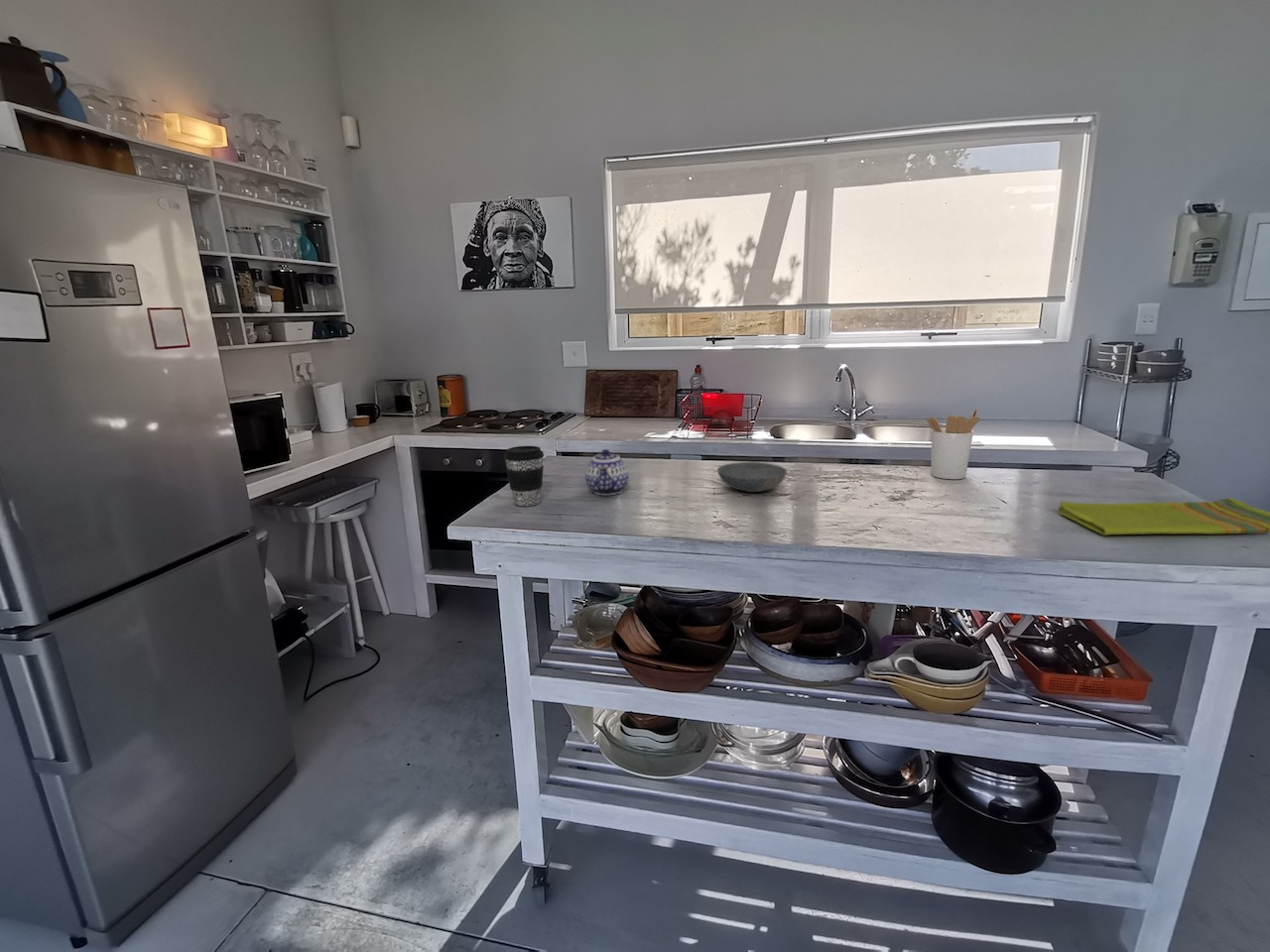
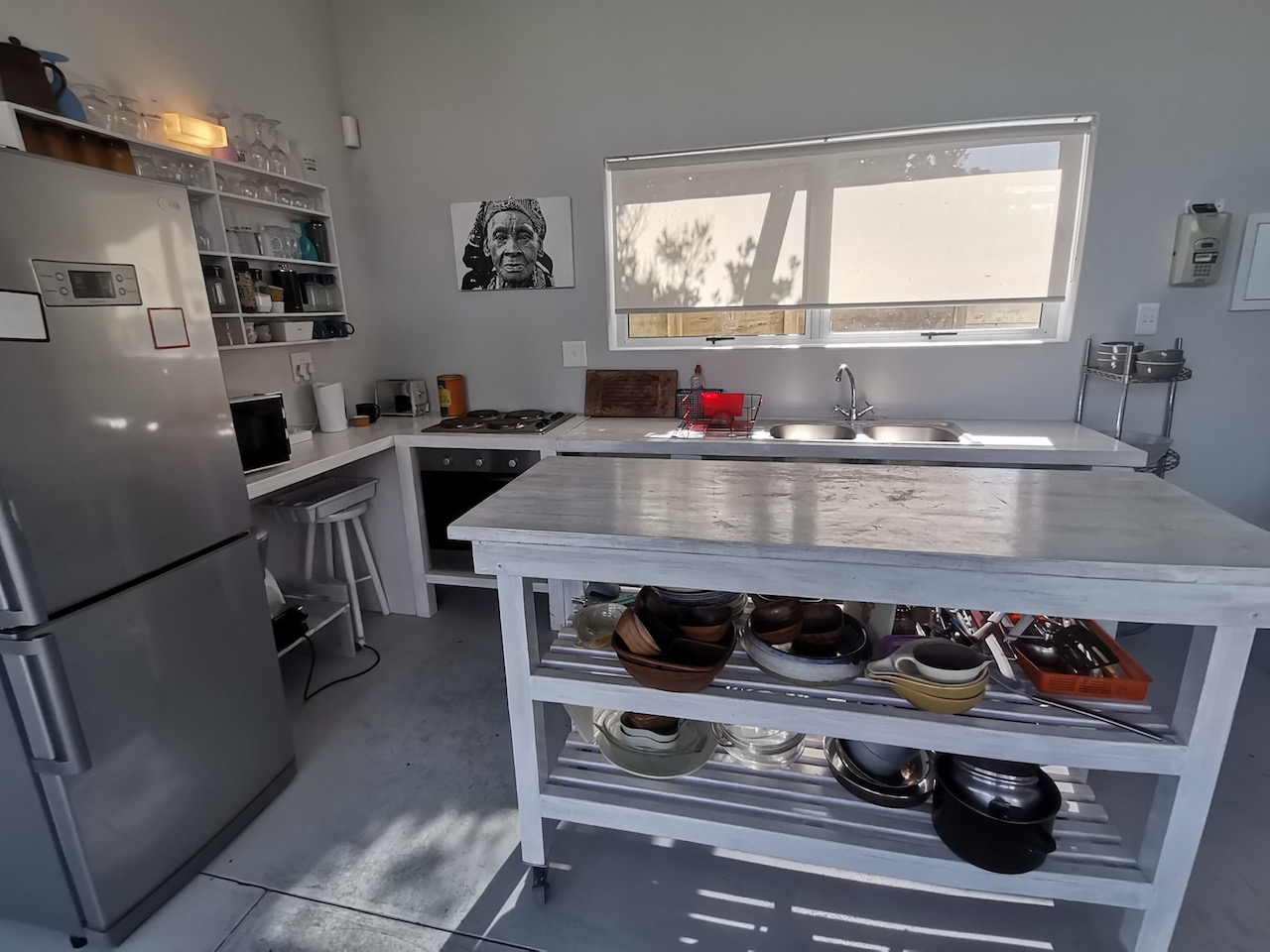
- coffee cup (525, 476)
- utensil holder (953, 443)
- teapot (606, 470)
- bowl (751, 478)
- dish towel (1171, 516)
